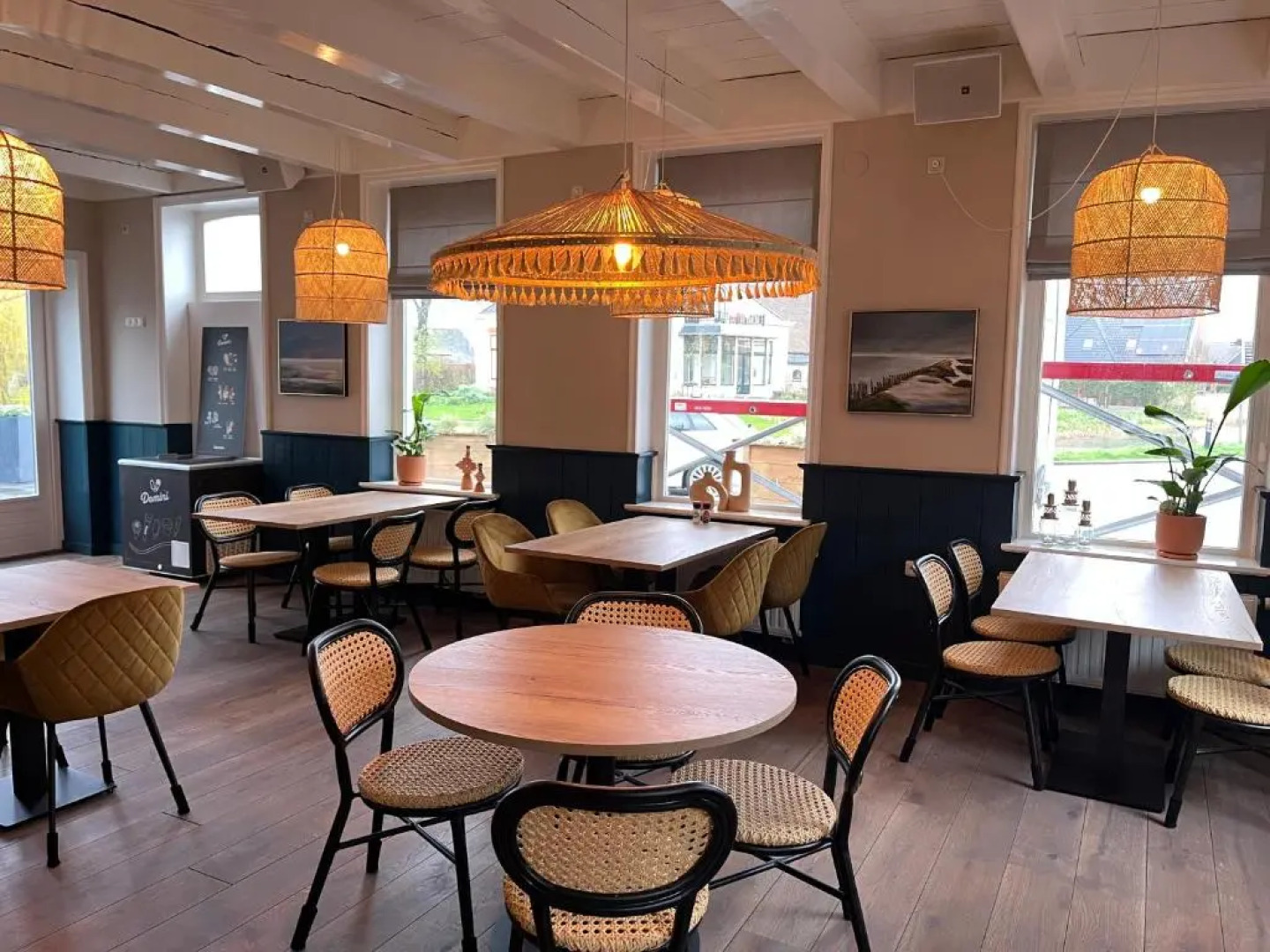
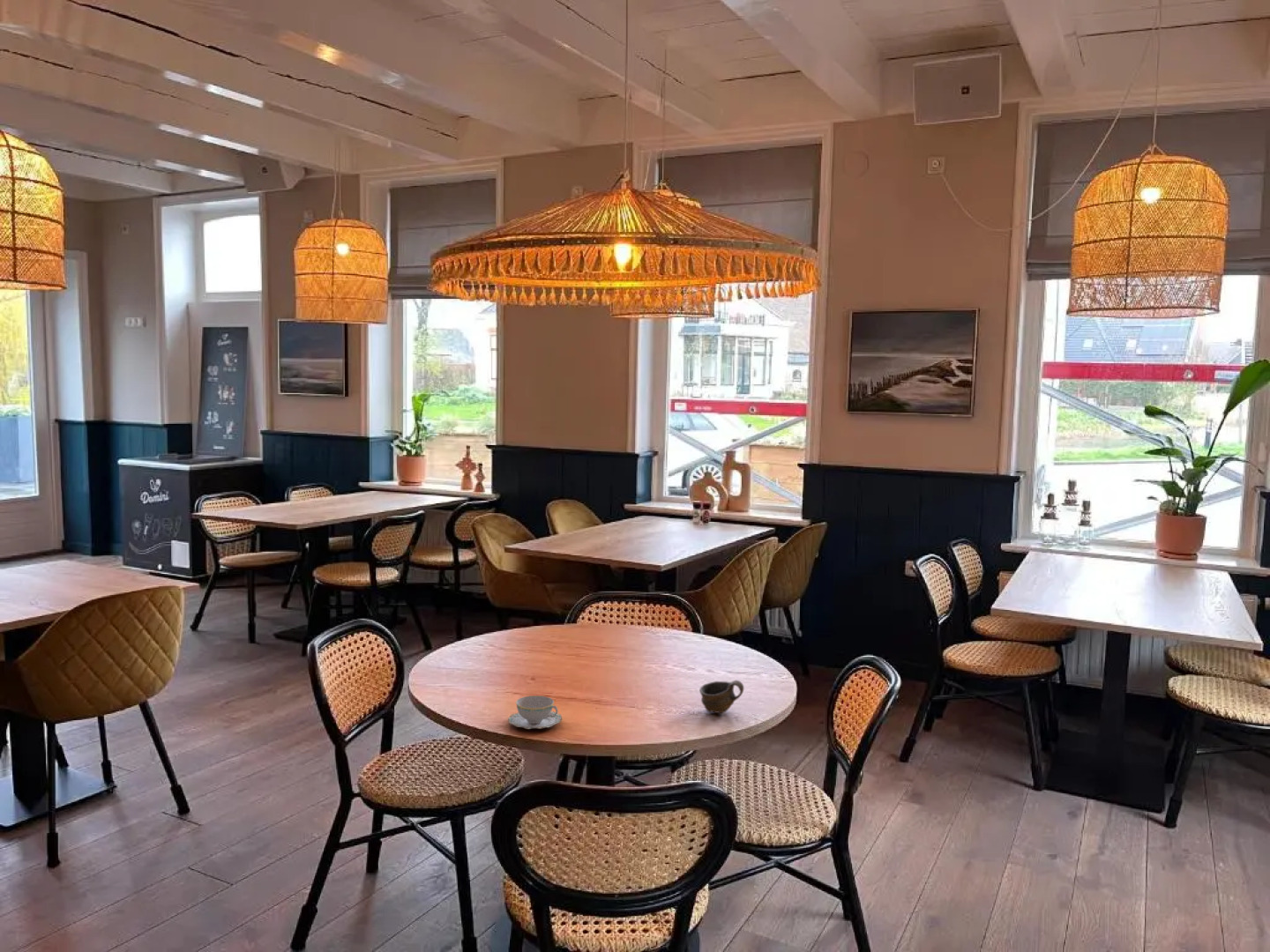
+ chinaware (534, 712)
+ cup (719, 695)
